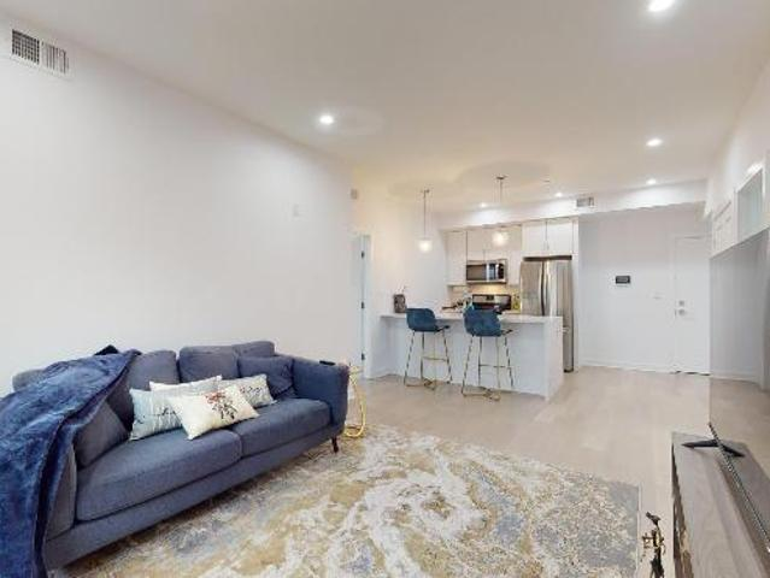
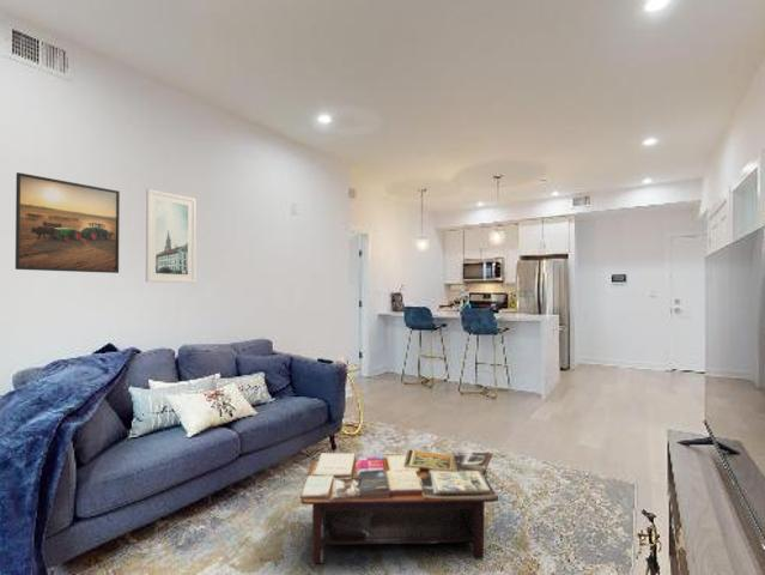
+ coffee table (402, 498)
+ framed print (171, 237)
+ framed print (71, 226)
